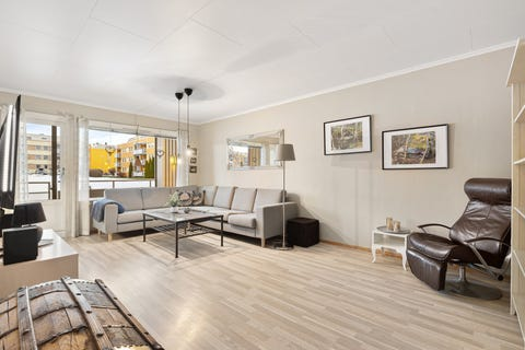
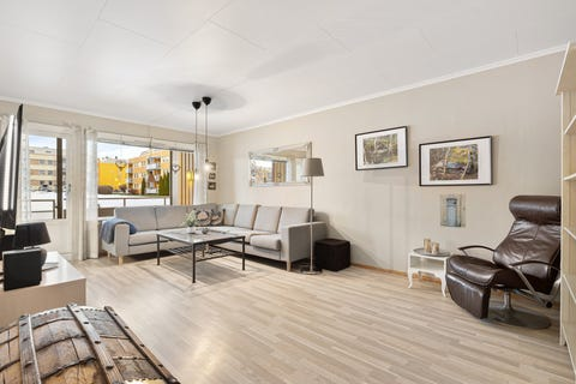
+ wall art (452, 210)
